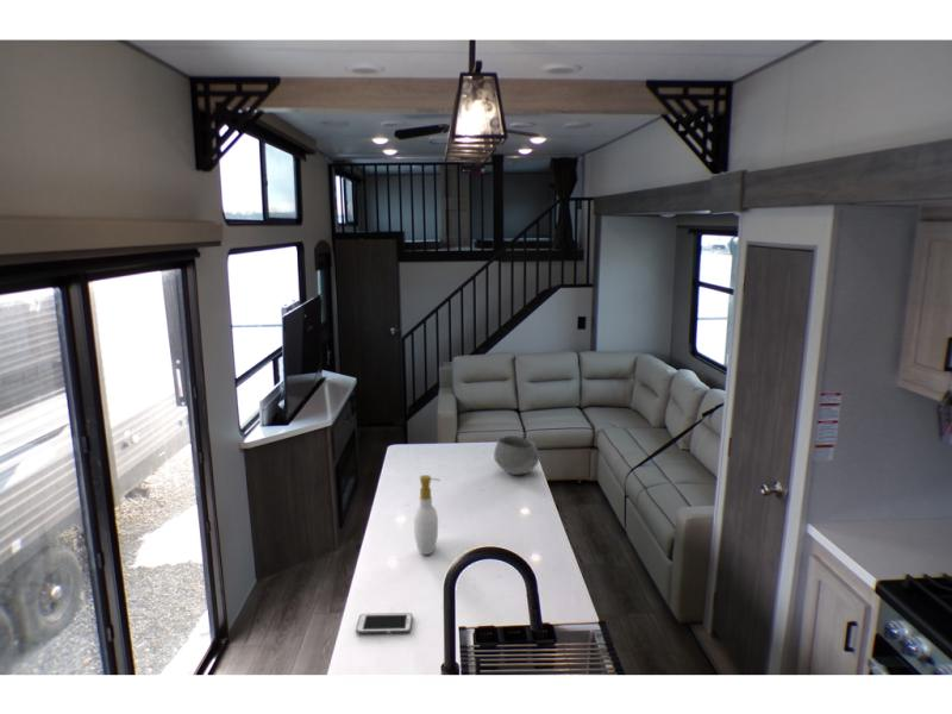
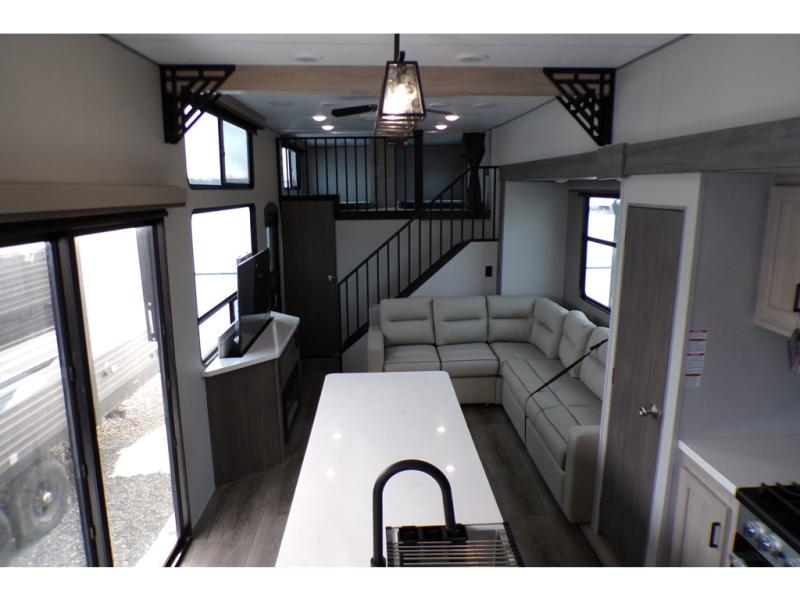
- cell phone (384, 622)
- bowl (515, 456)
- soap bottle (427, 513)
